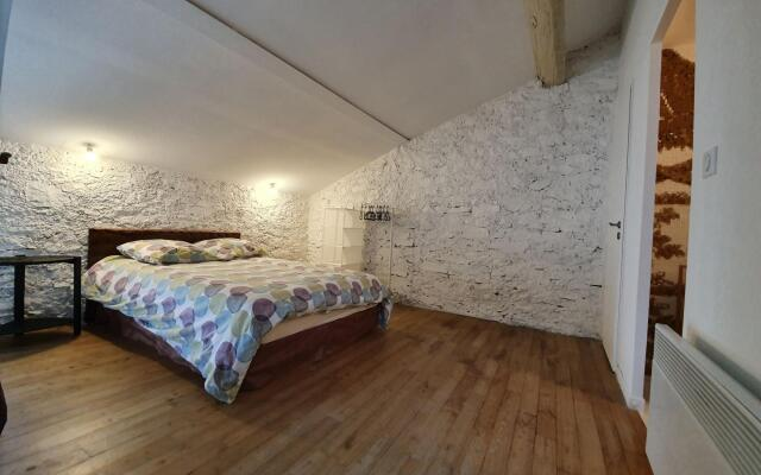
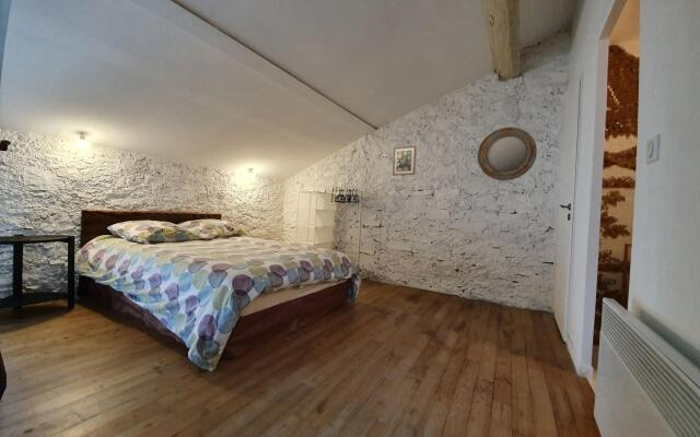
+ home mirror (505, 153)
+ wall art (404, 161)
